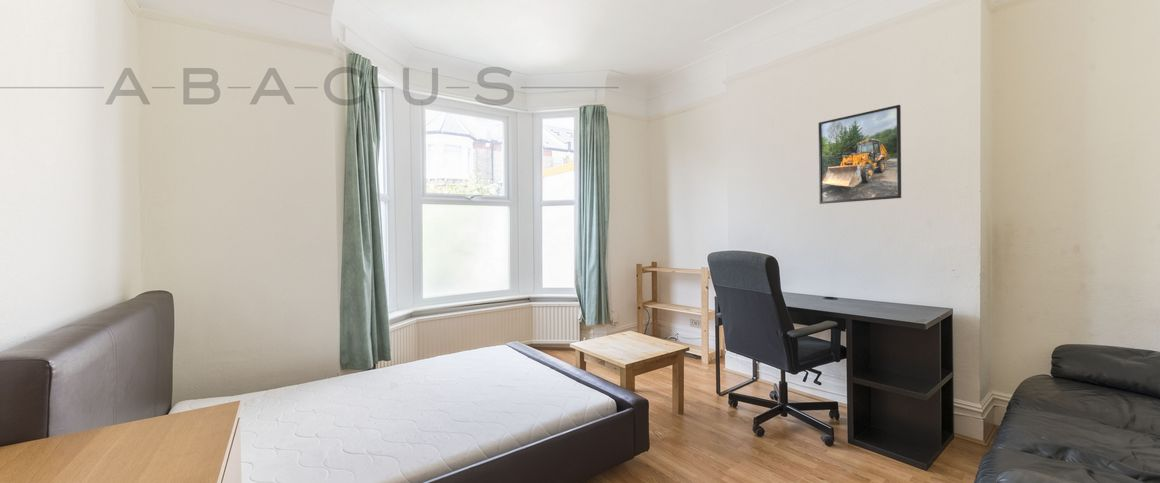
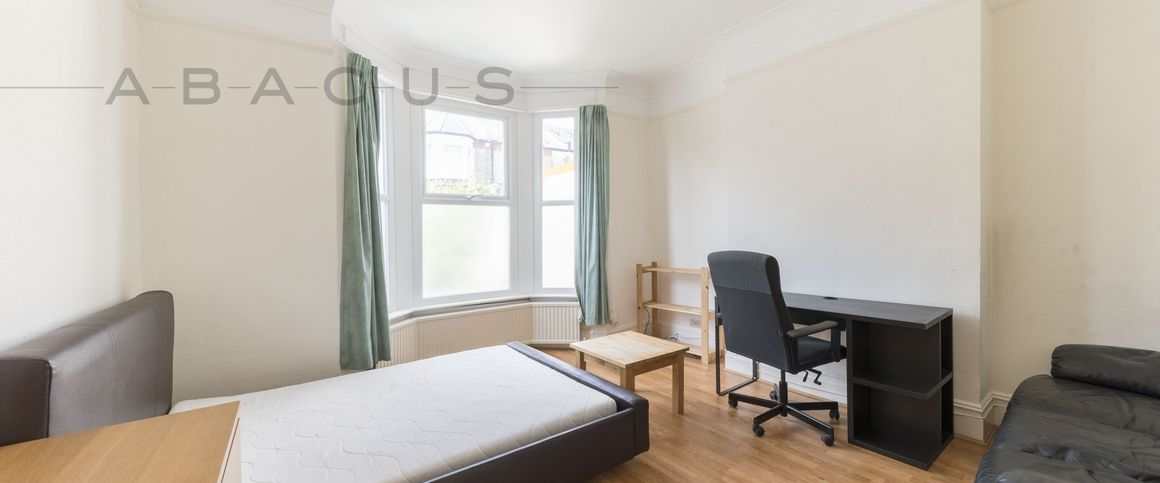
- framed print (857, 157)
